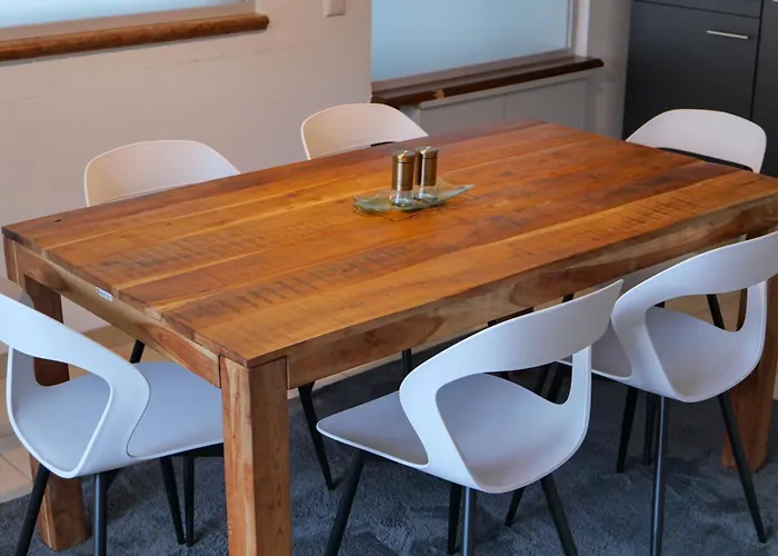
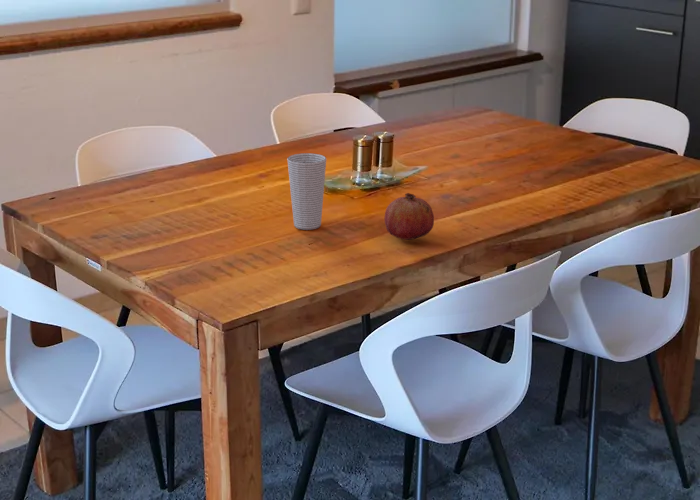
+ cup (307, 192)
+ fruit (409, 216)
